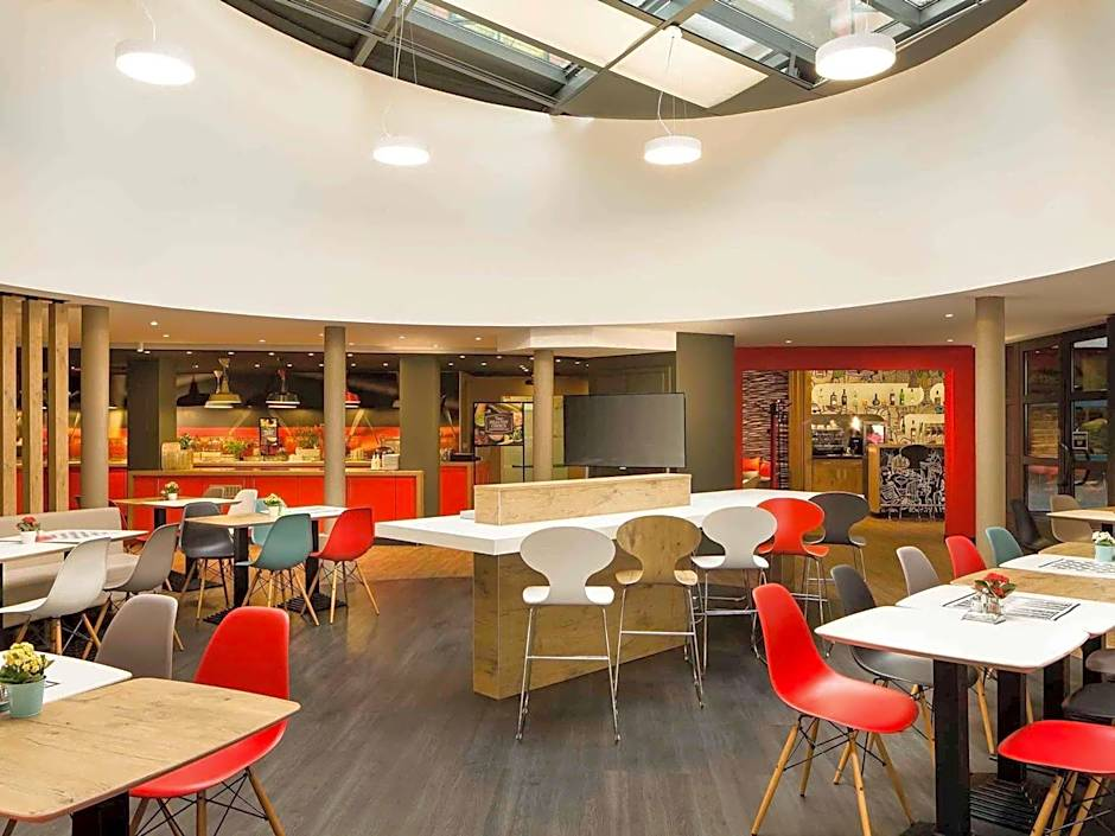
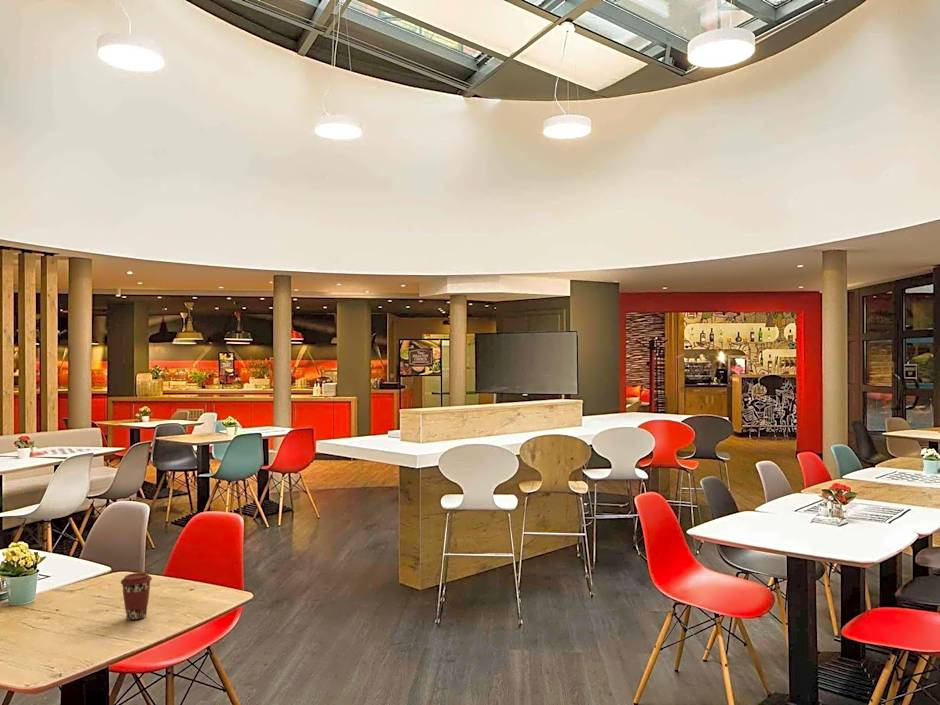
+ coffee cup (136, 596)
